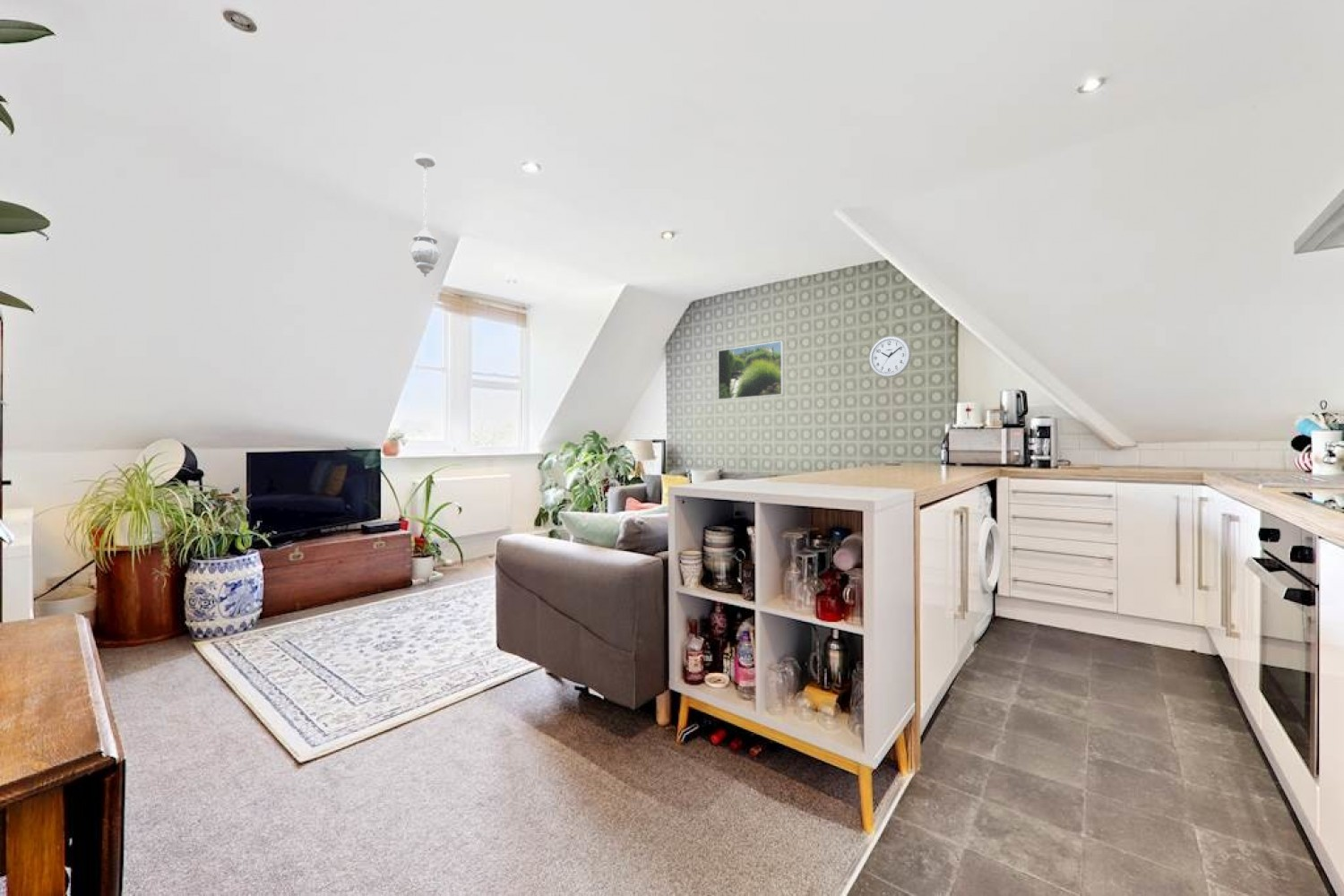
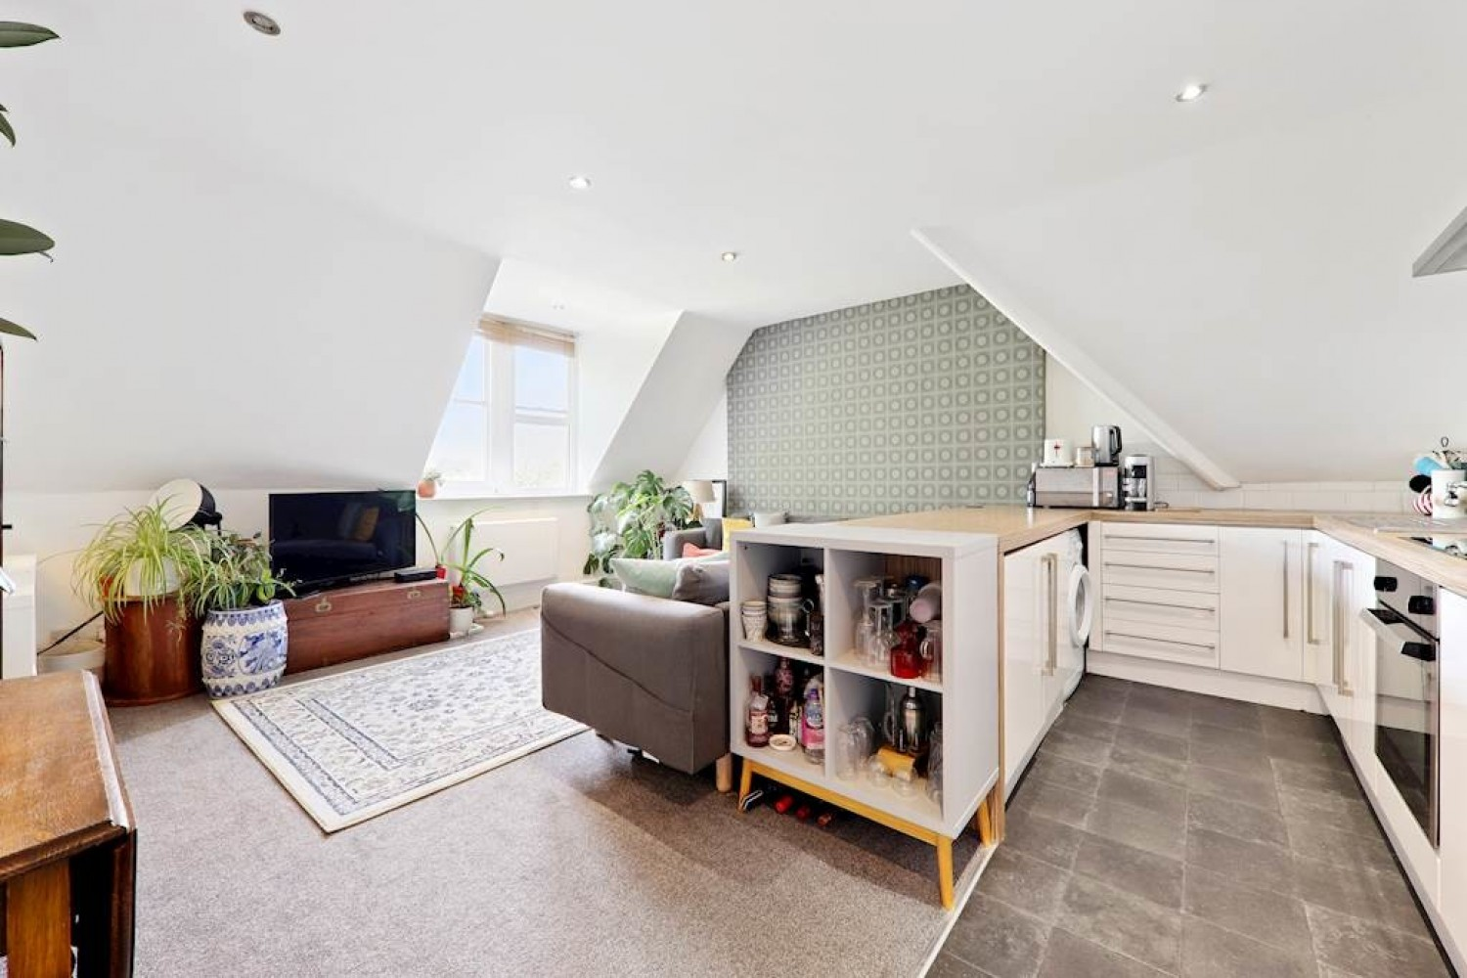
- pendant light (425, 218)
- wall clock (889, 356)
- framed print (749, 371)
